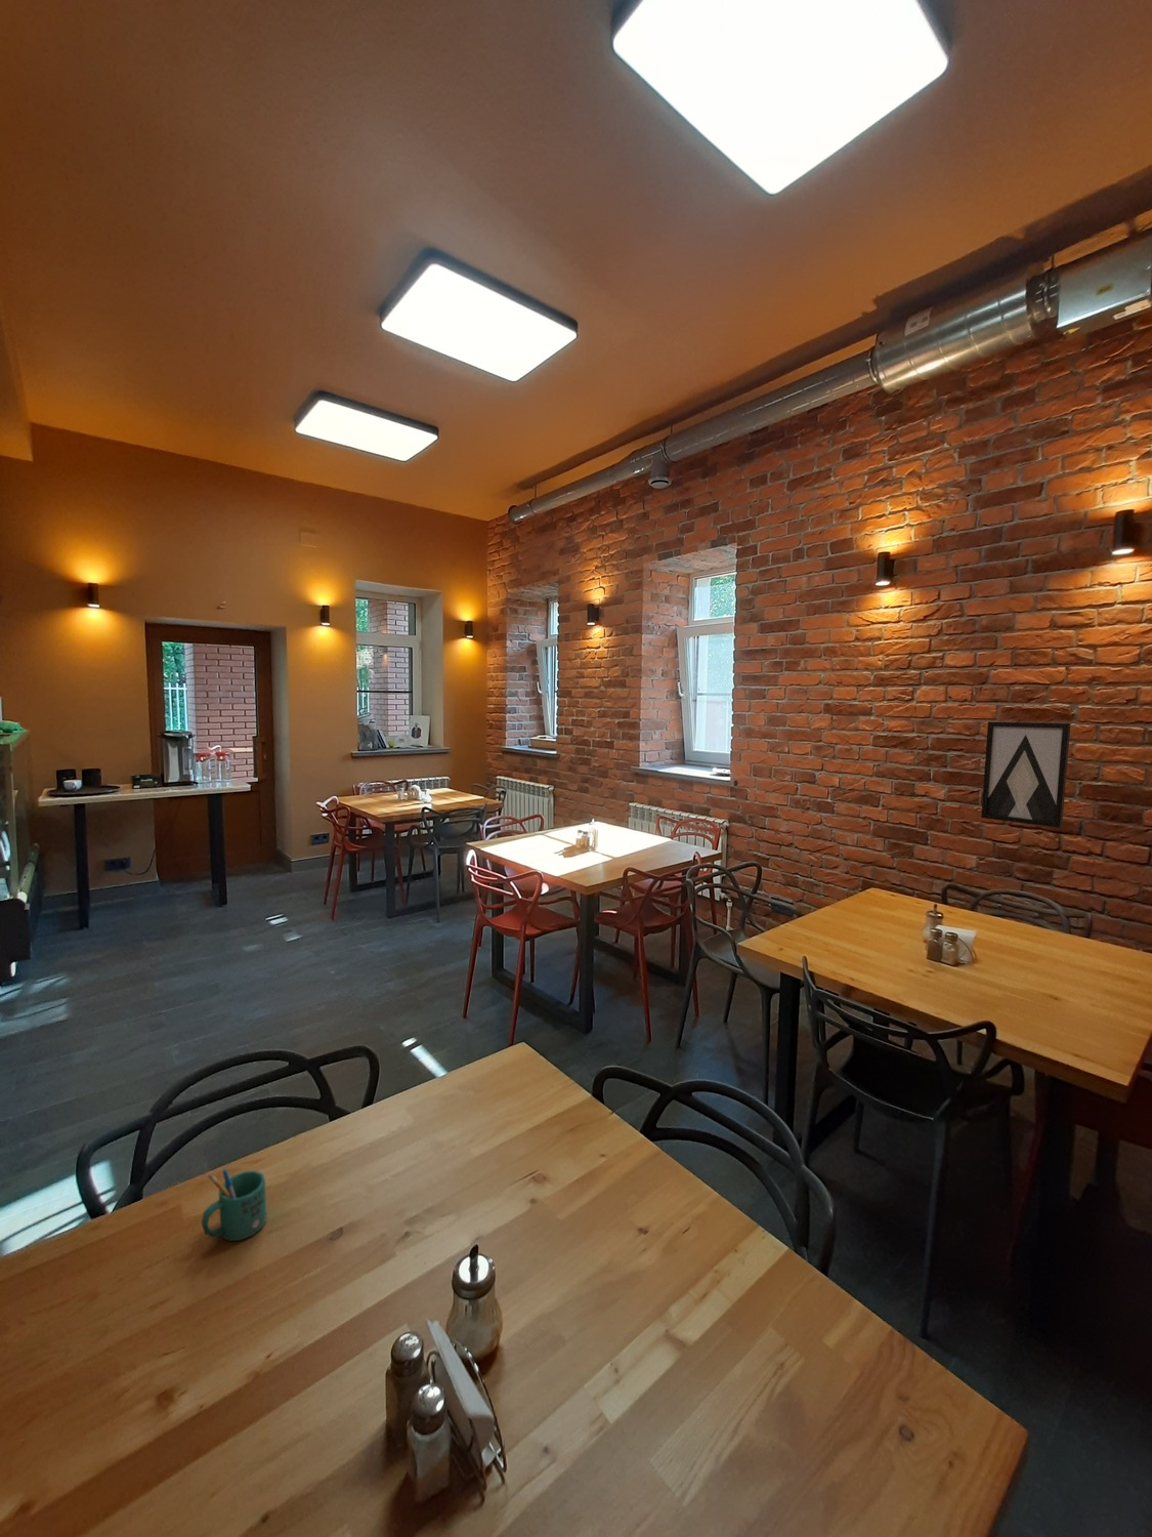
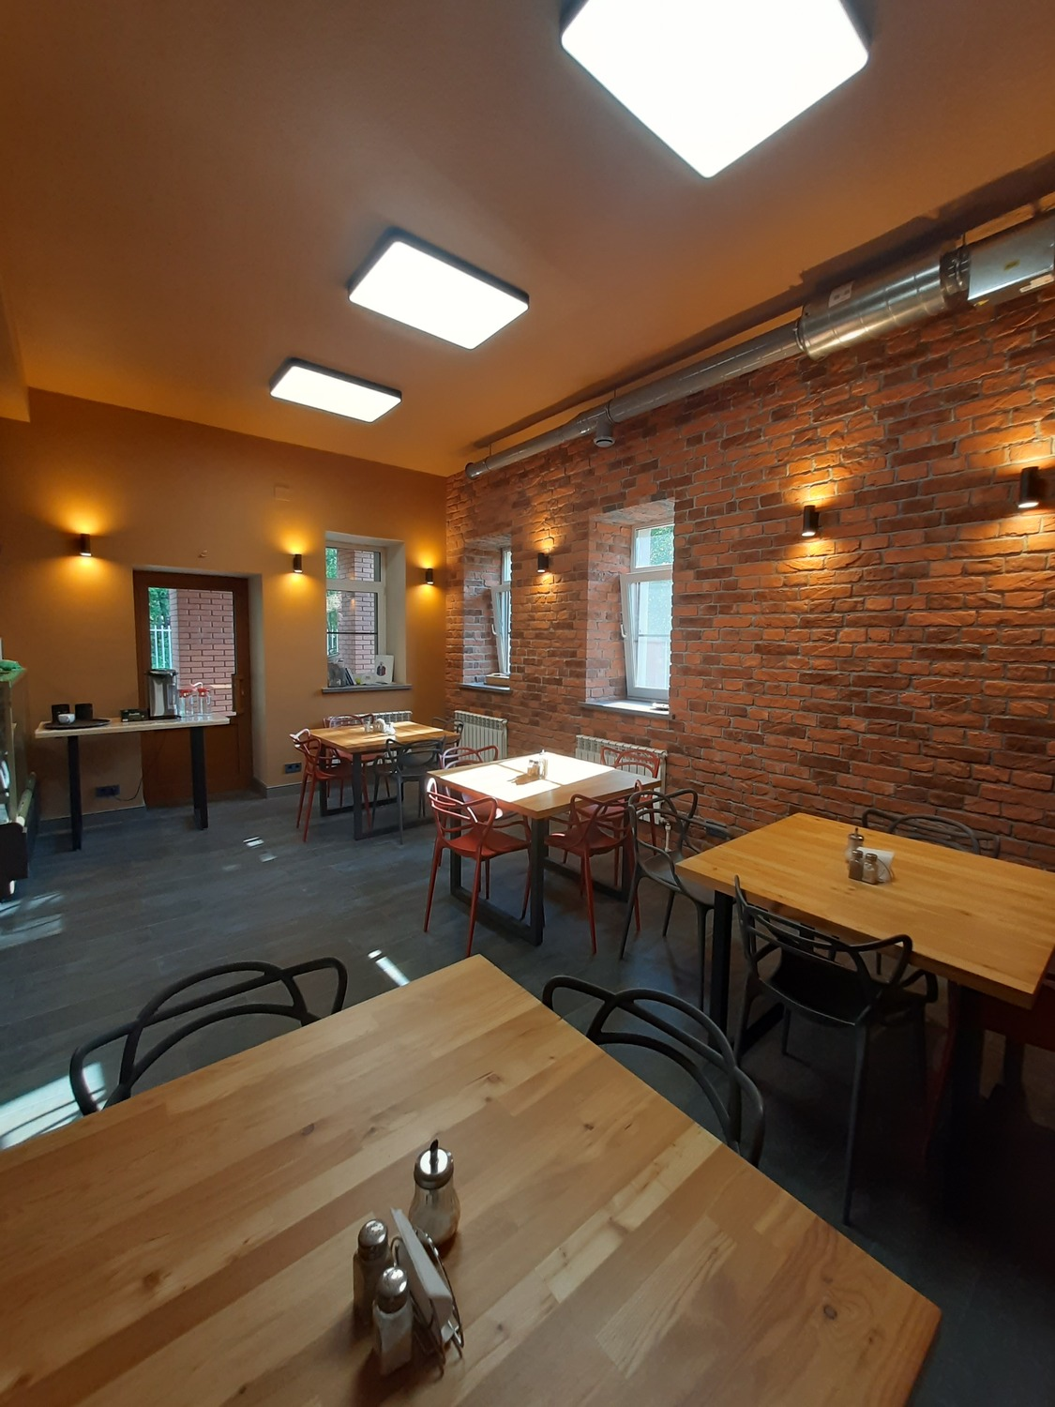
- mug (232, 1193)
- wall art (1023, 772)
